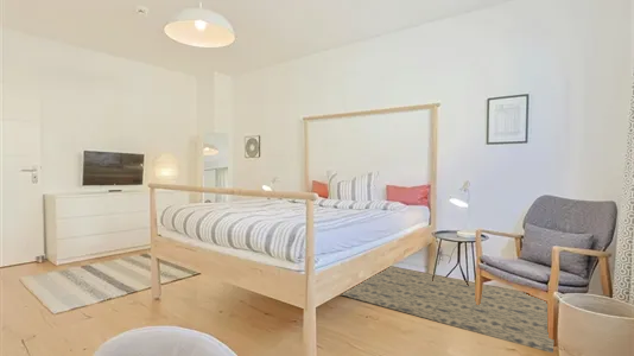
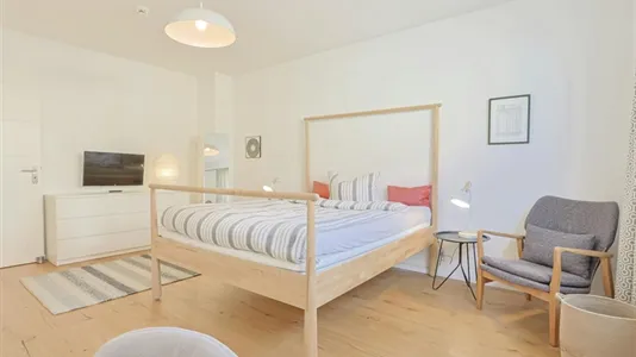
- rug (437, 294)
